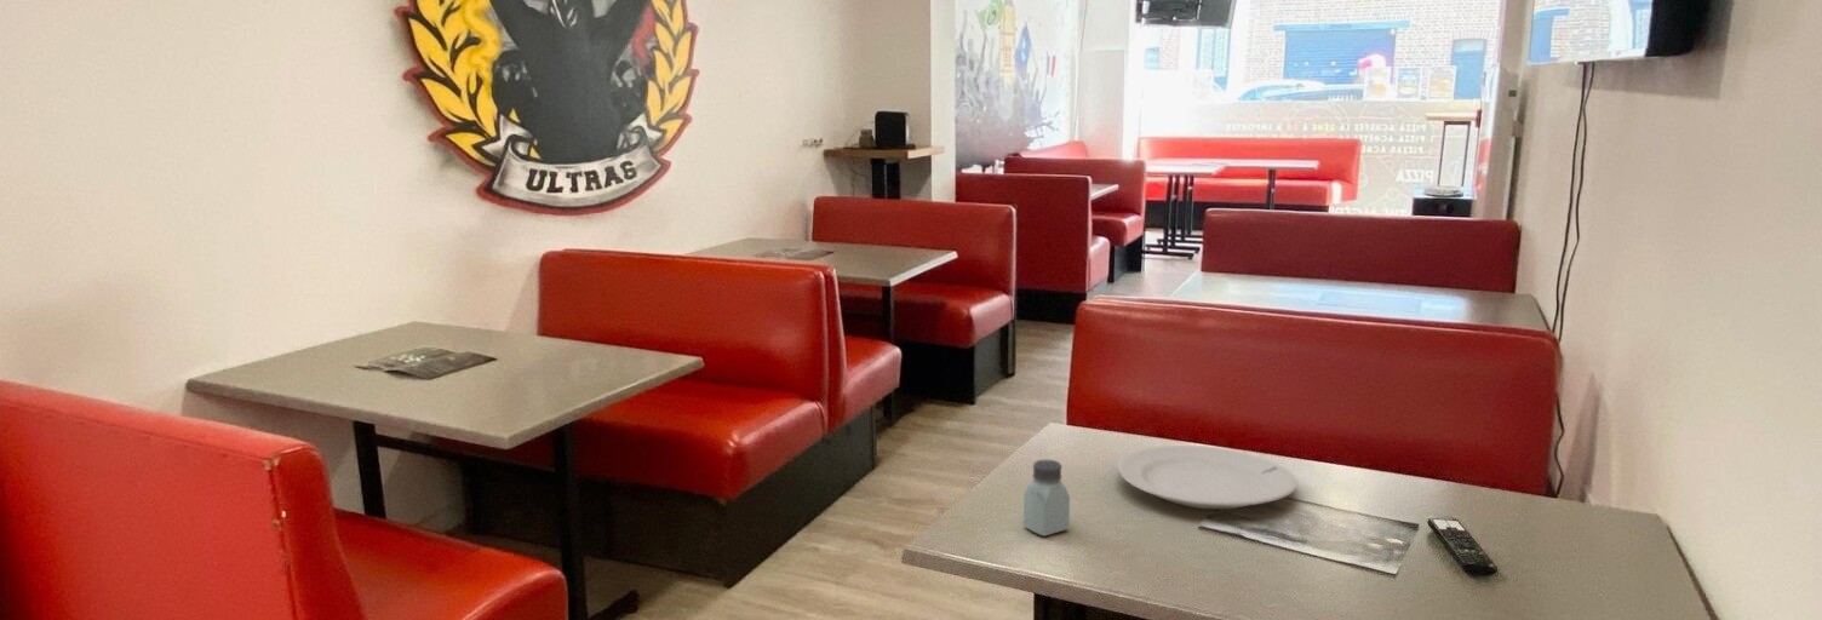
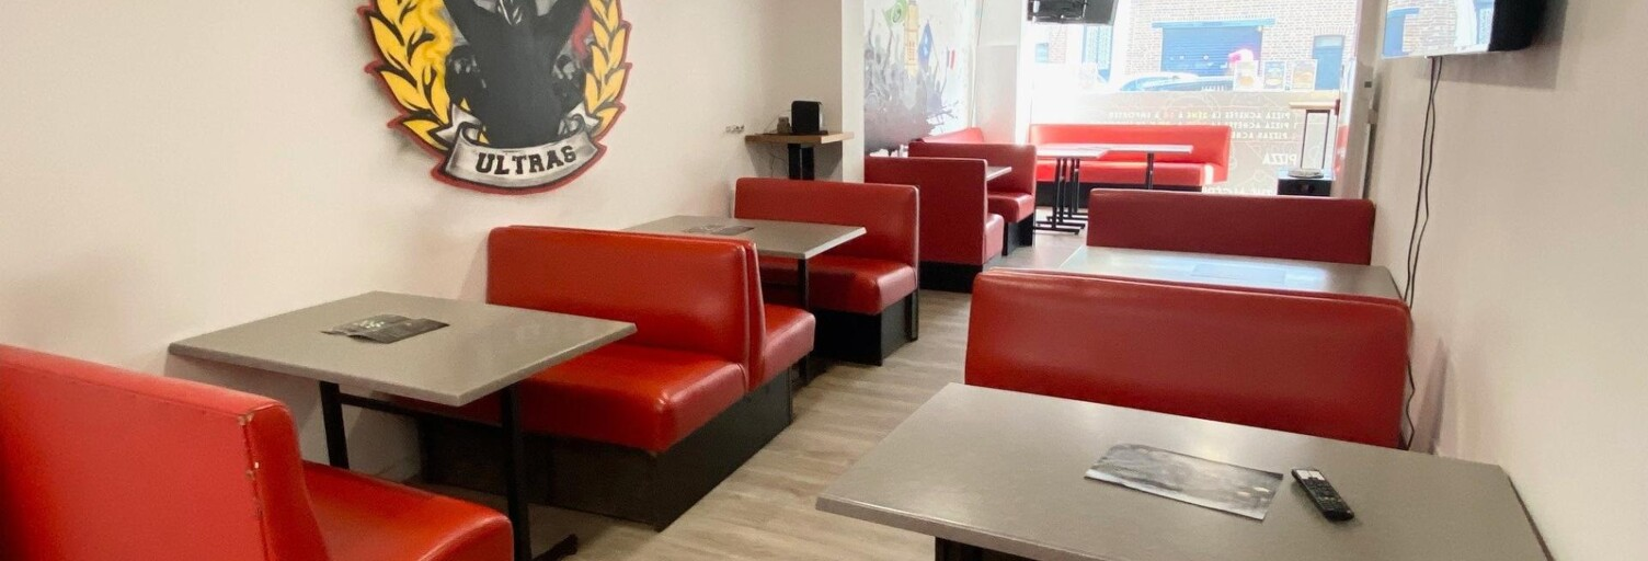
- saltshaker (1047, 495)
- chinaware (1204, 480)
